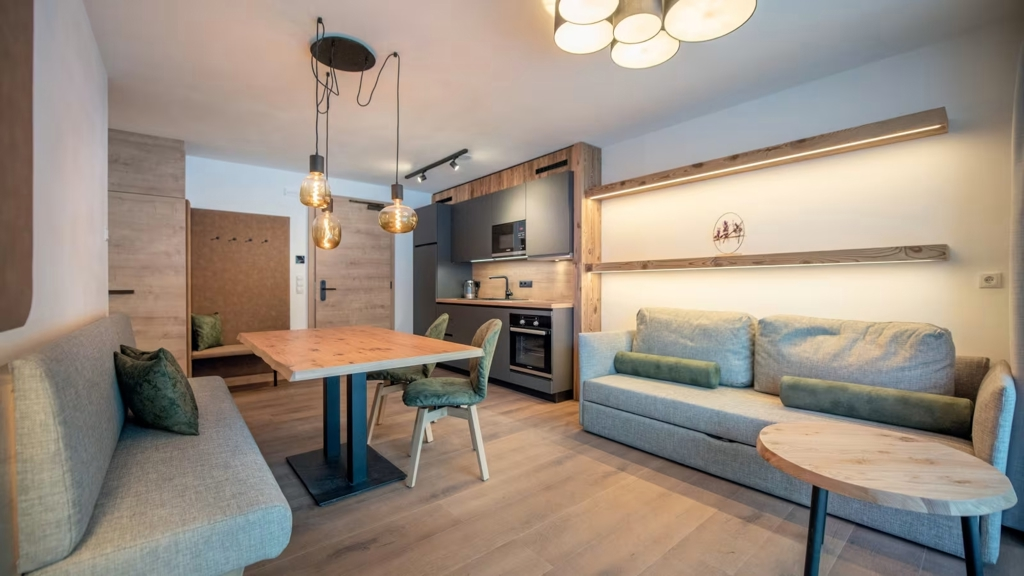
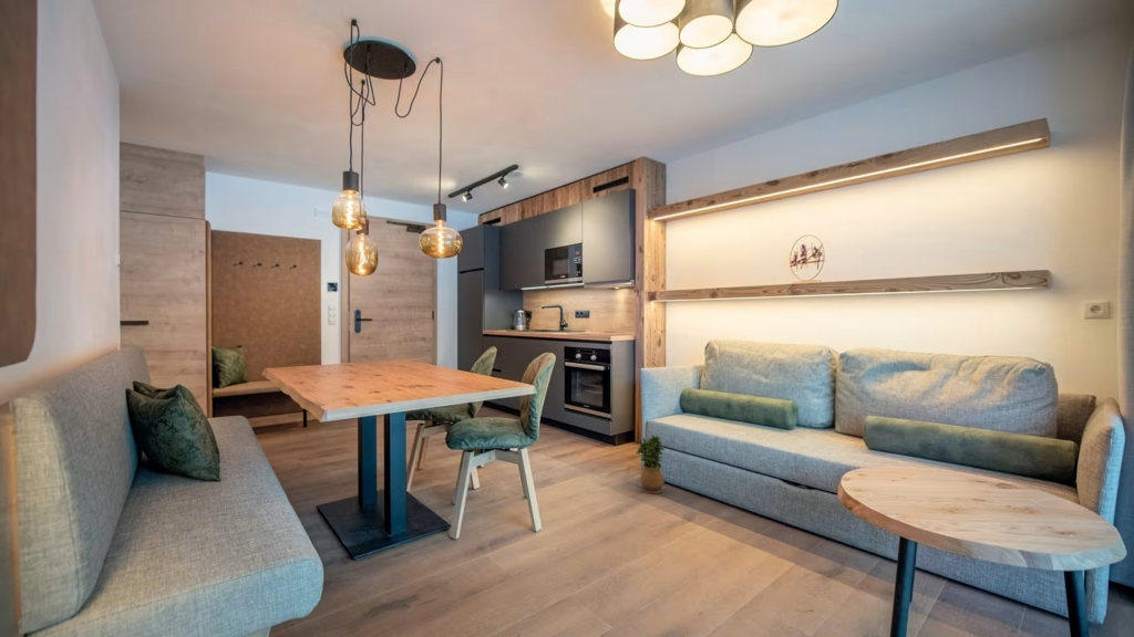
+ potted plant (651, 461)
